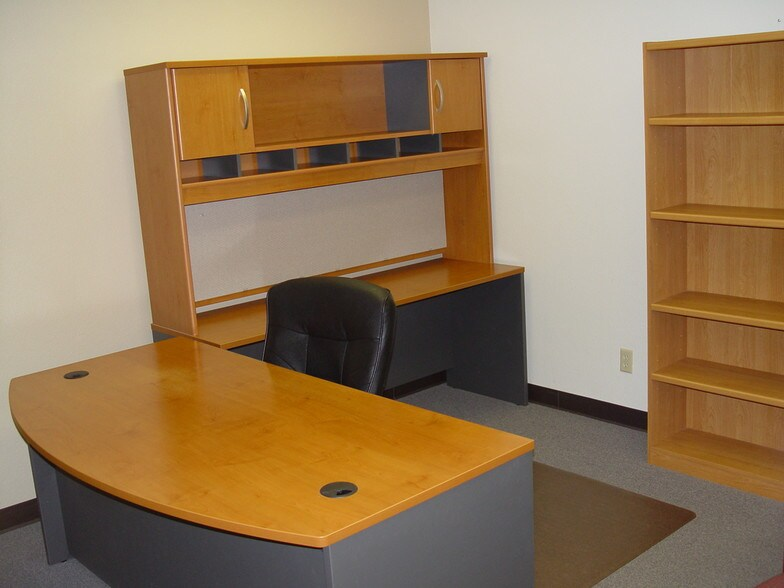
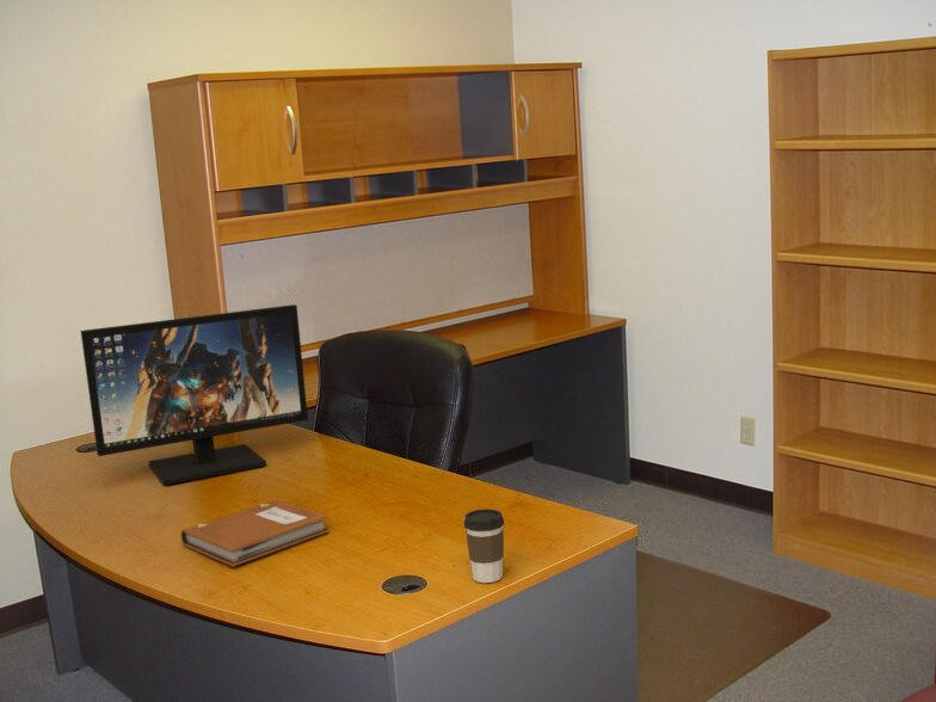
+ coffee cup (485, 546)
+ computer monitor (199, 392)
+ notebook (257, 529)
